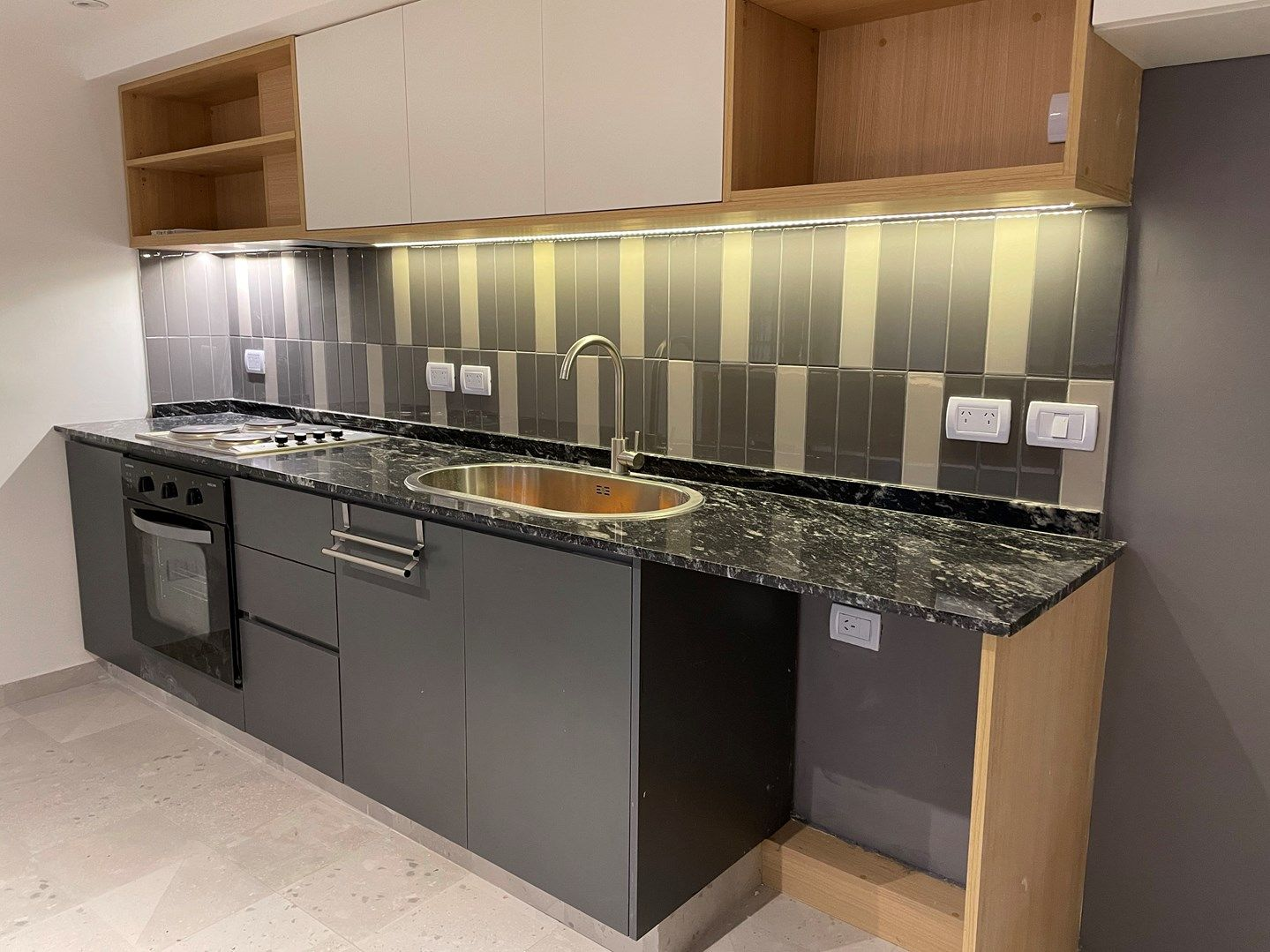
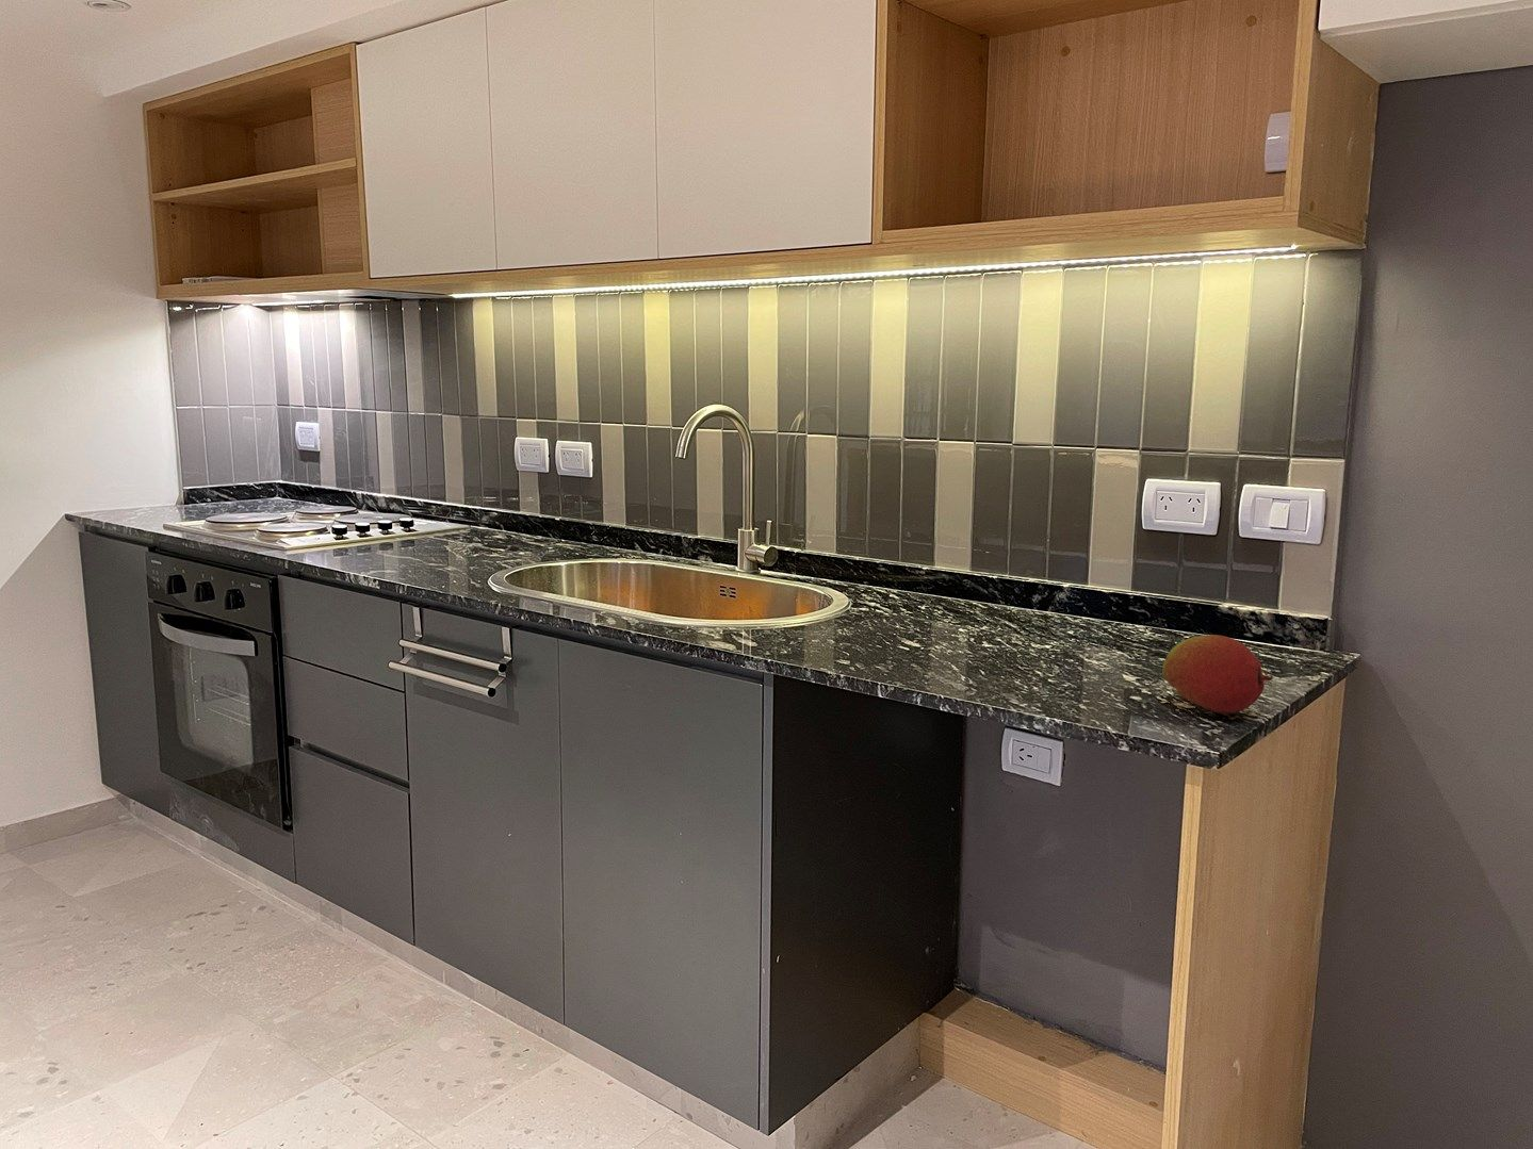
+ fruit (1216, 673)
